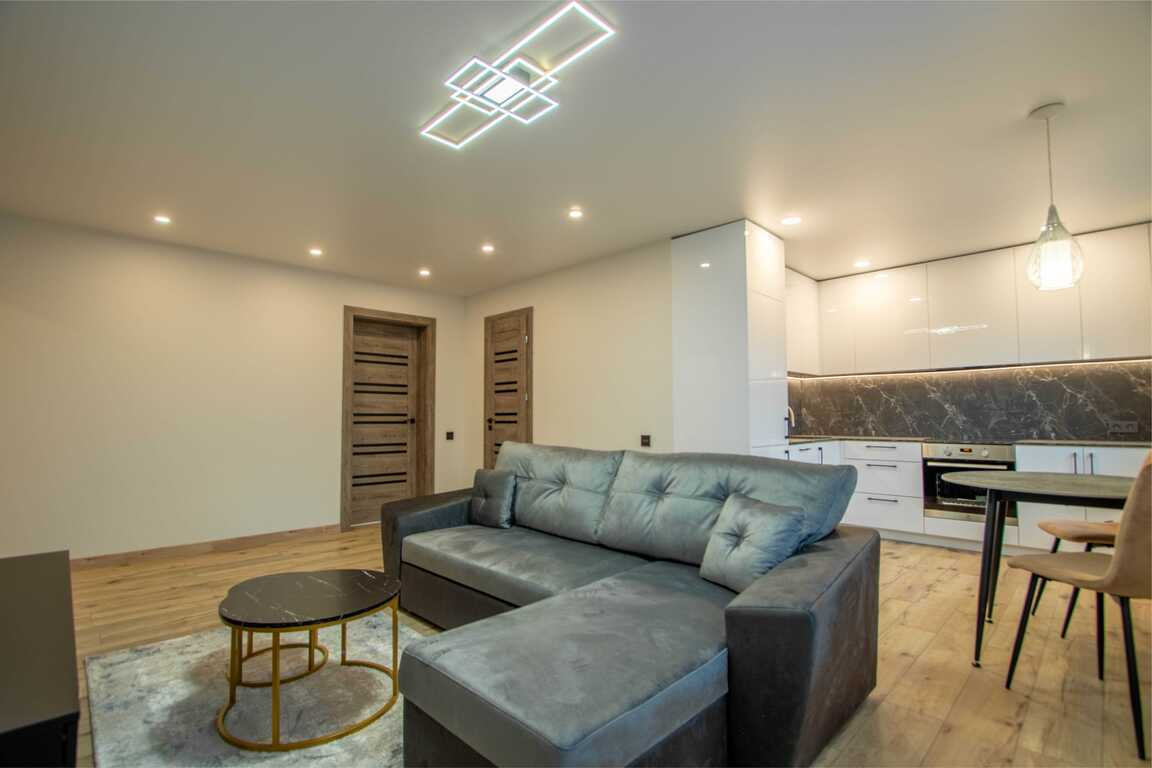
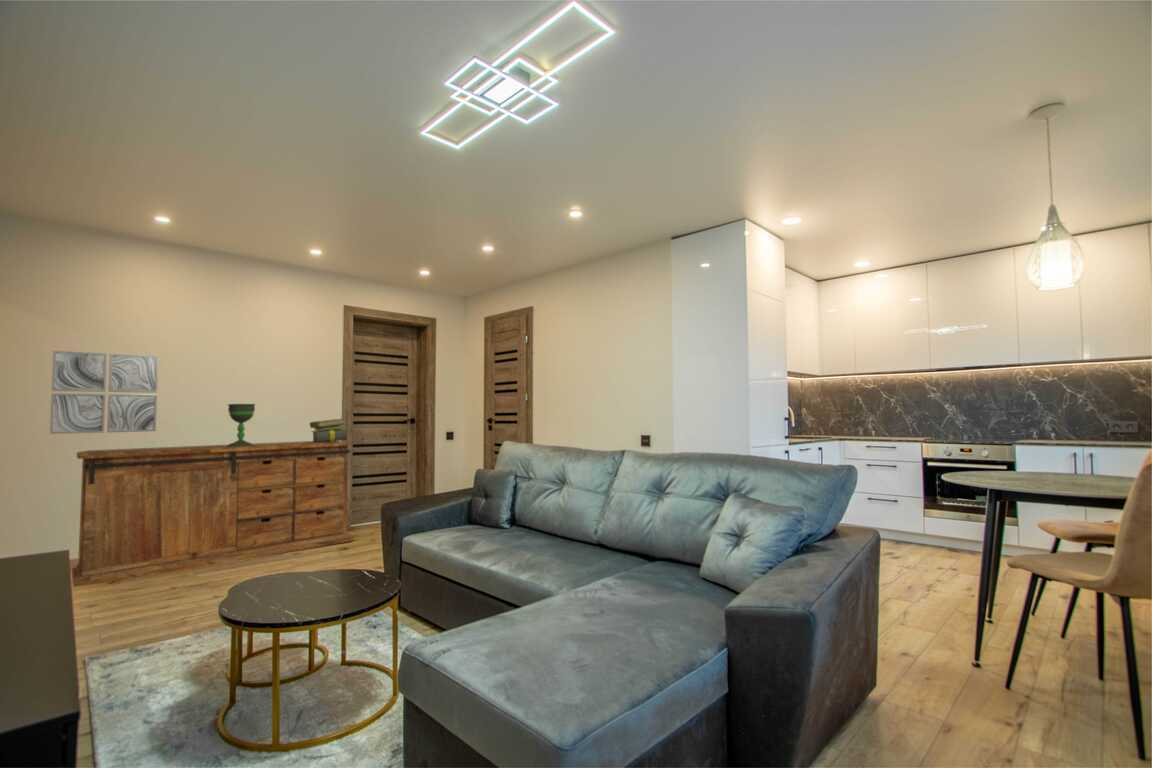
+ stack of books (328, 430)
+ sideboard (228, 500)
+ wall art (105, 391)
+ chalice (241, 424)
